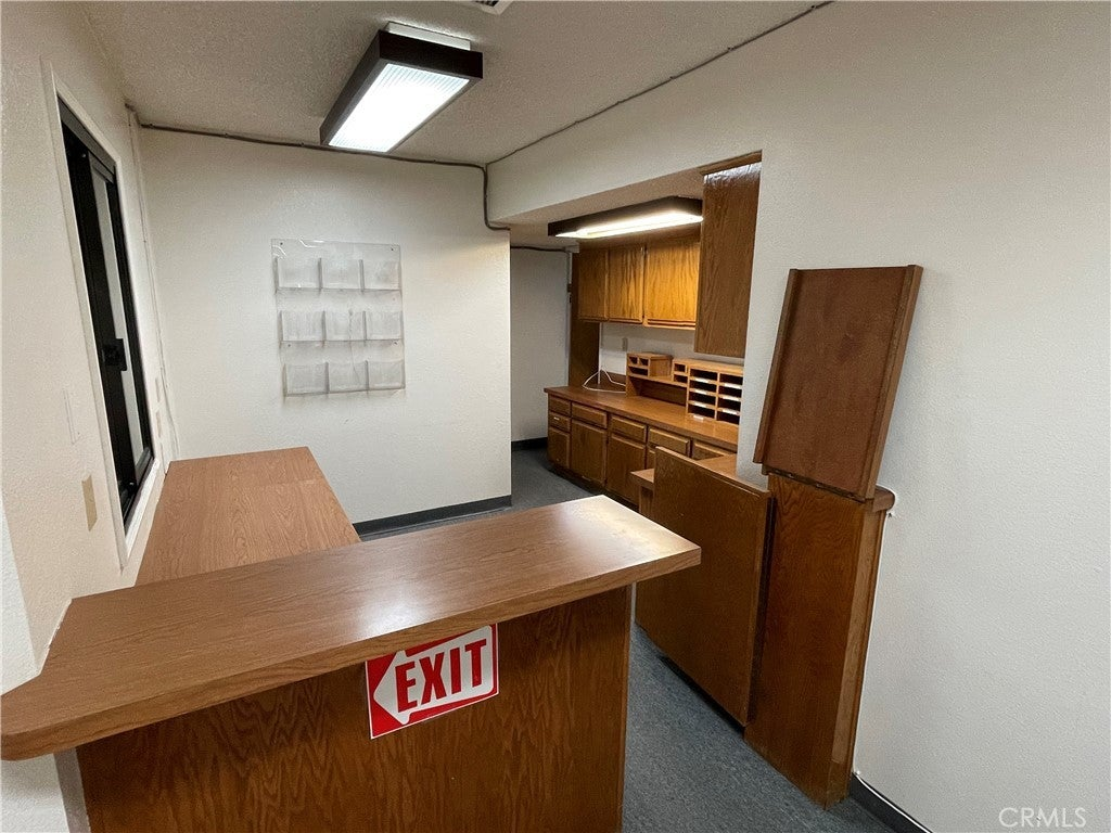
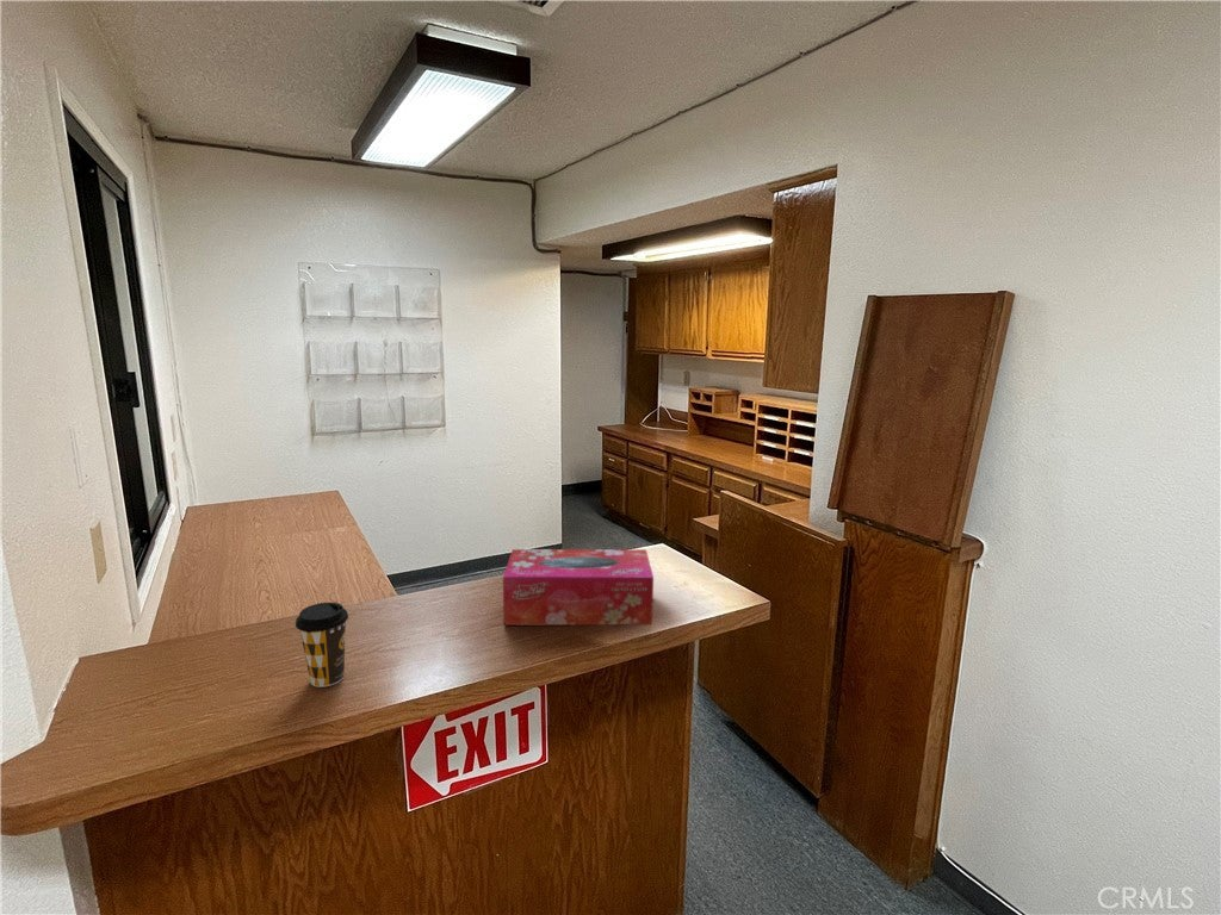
+ coffee cup (324, 645)
+ tissue box (578, 585)
